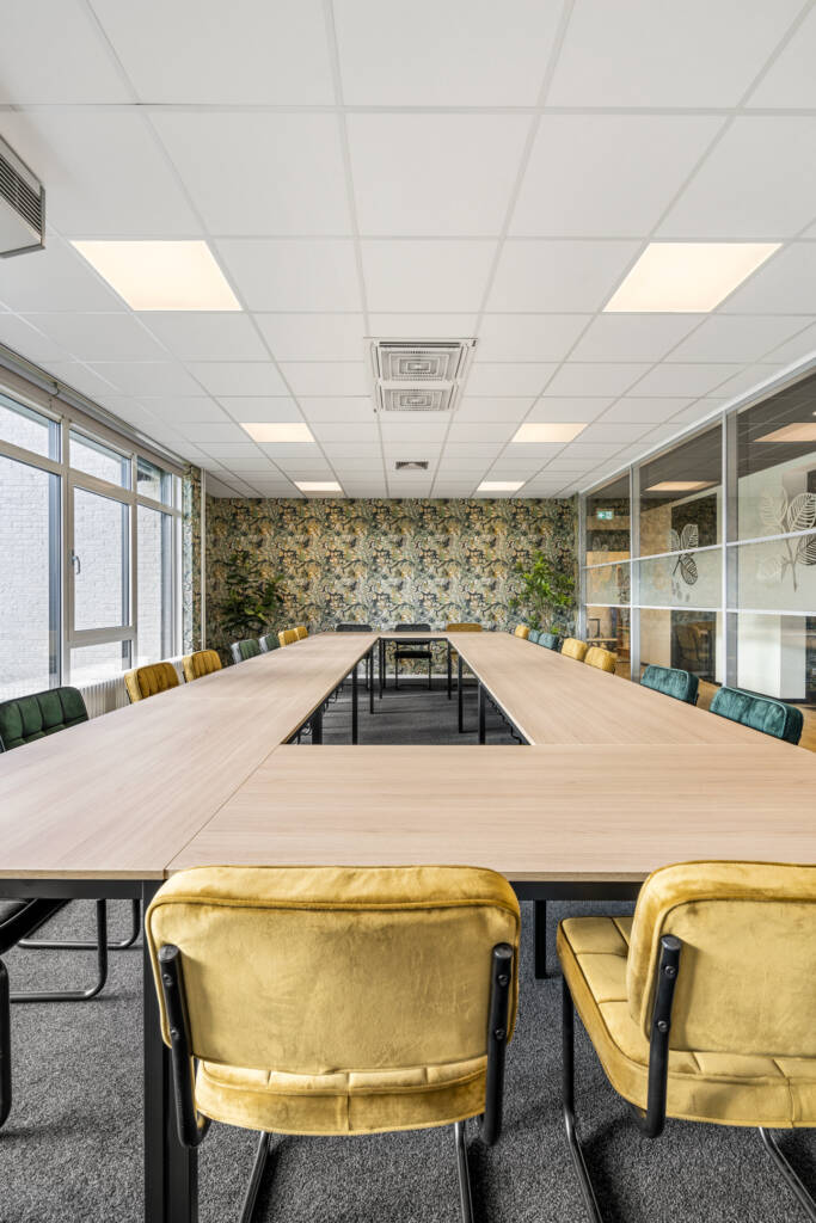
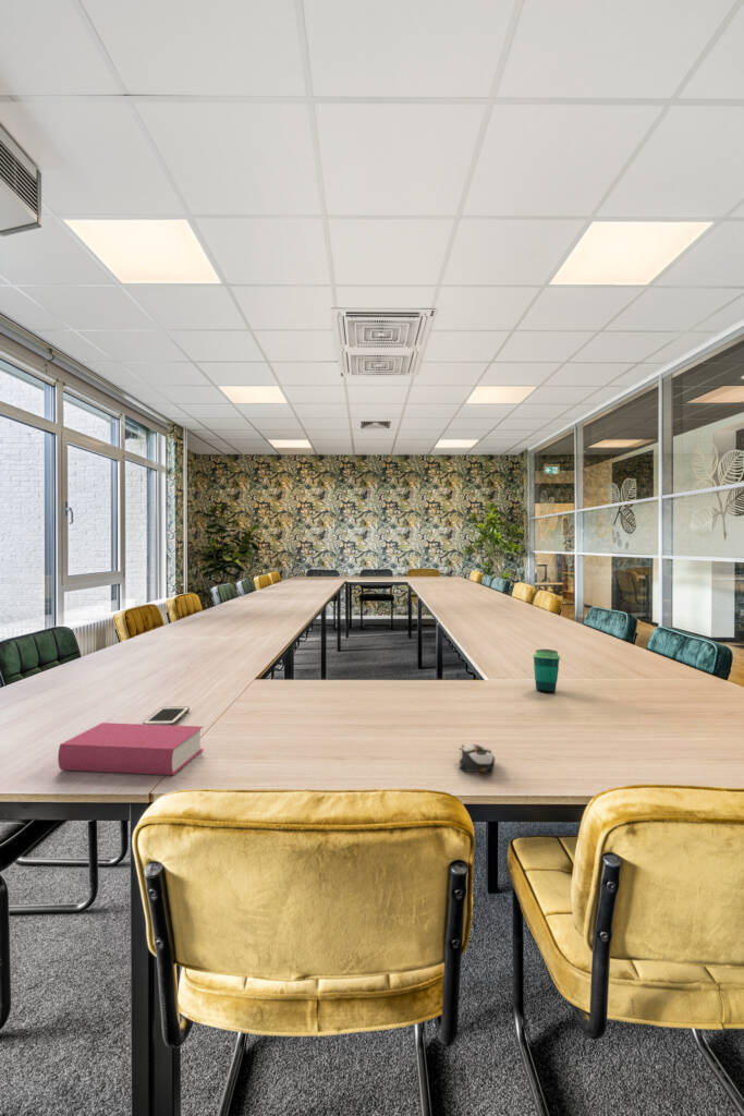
+ book (134, 747)
+ cup (546, 670)
+ cell phone (167, 716)
+ computer mouse (473, 752)
